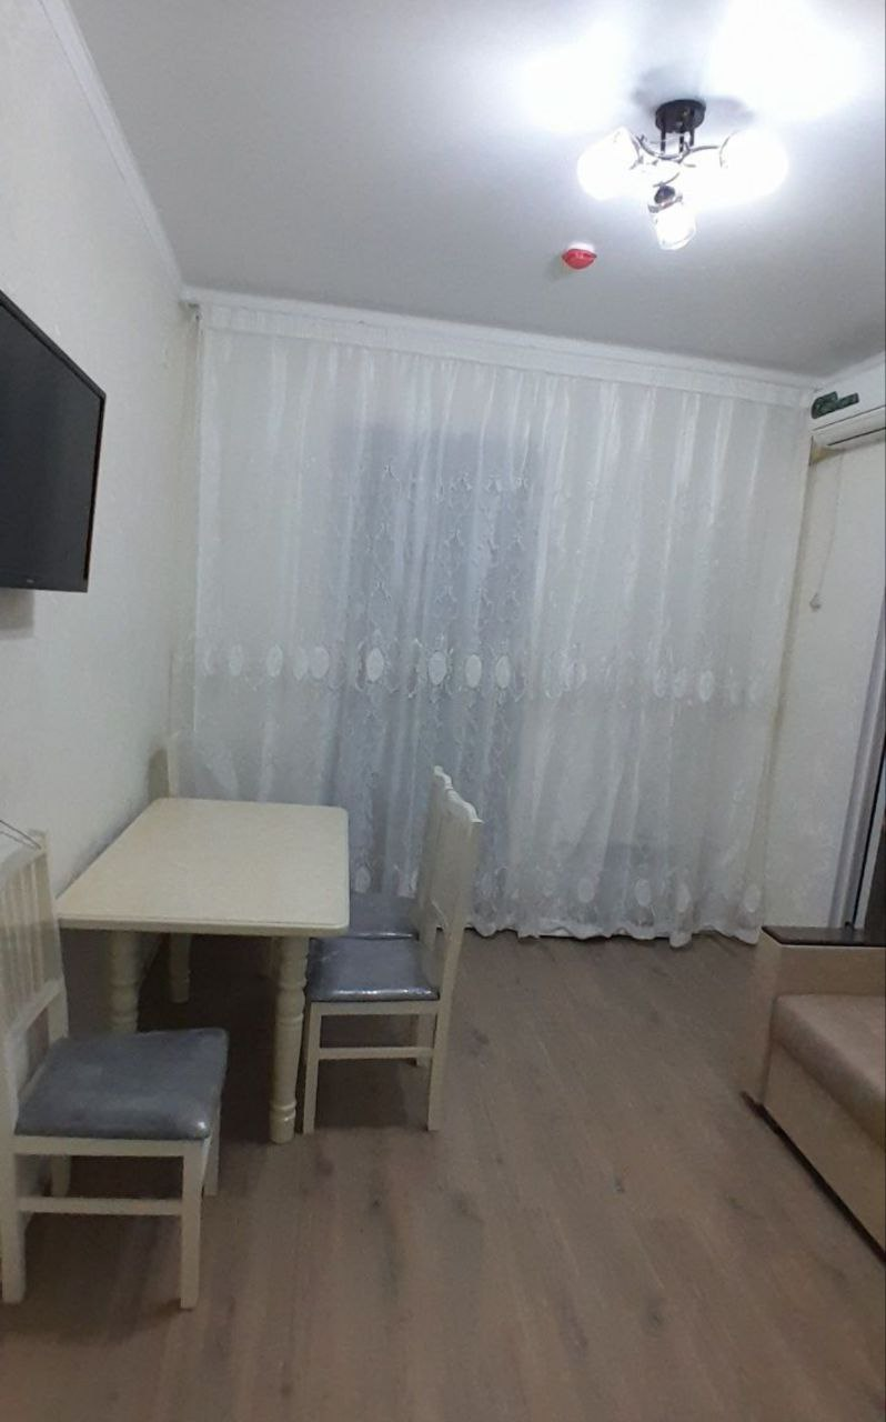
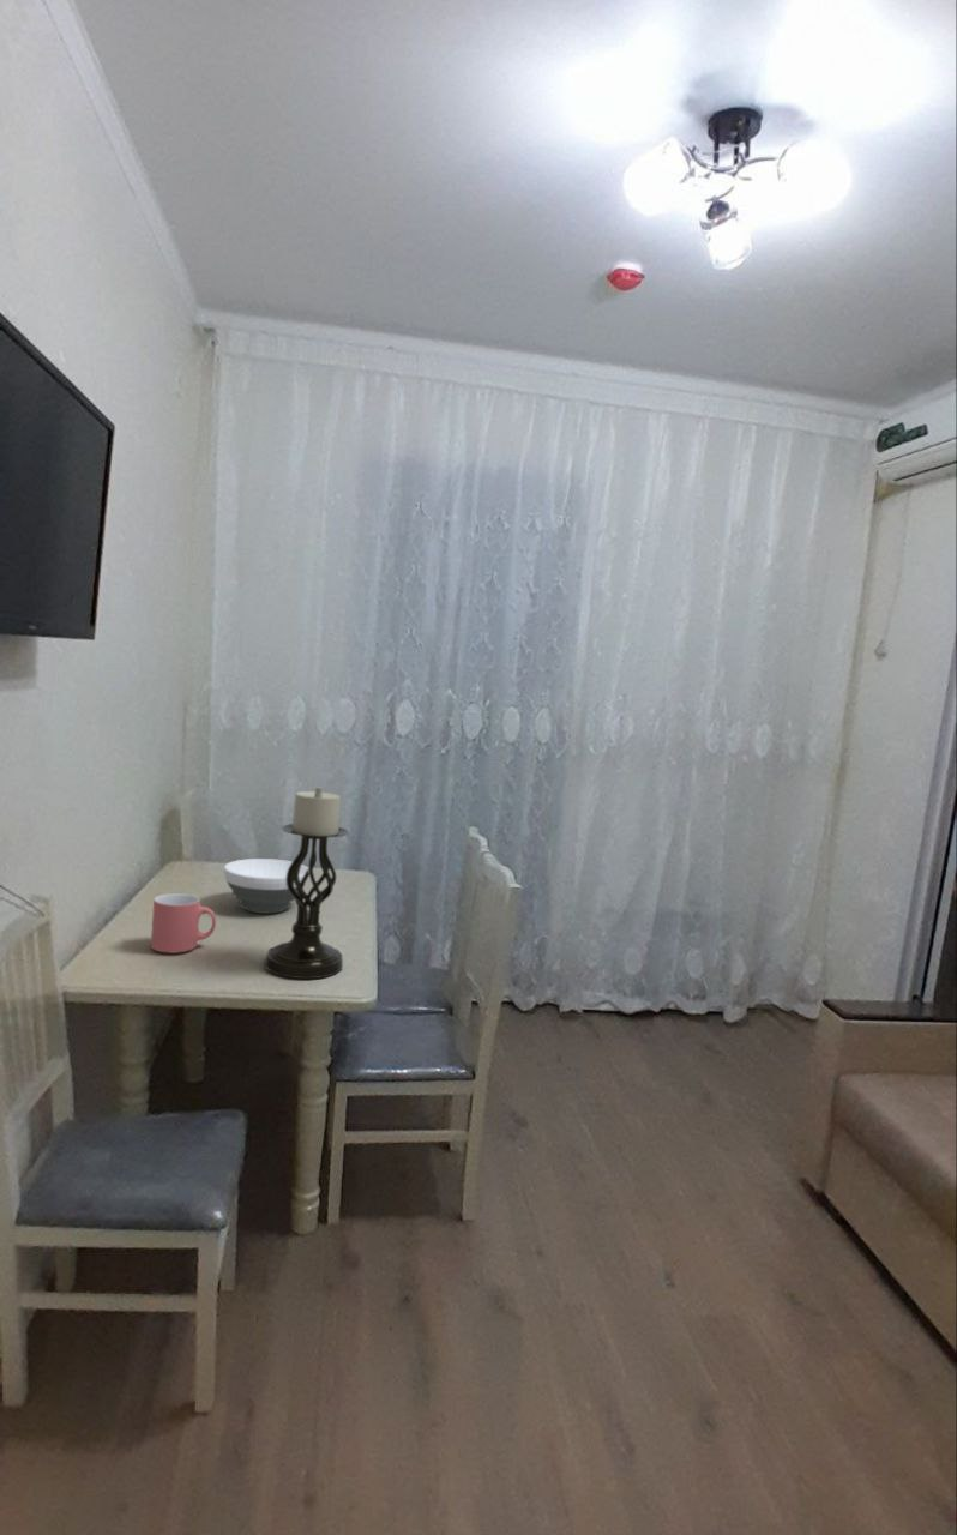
+ mug (183, 922)
+ bowl (265, 887)
+ candle holder (311, 877)
